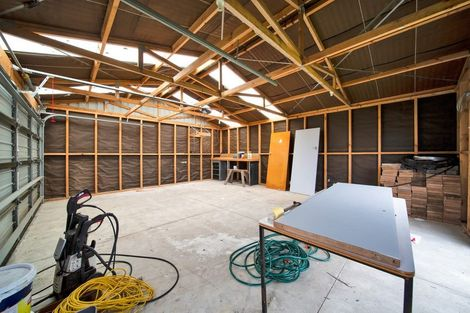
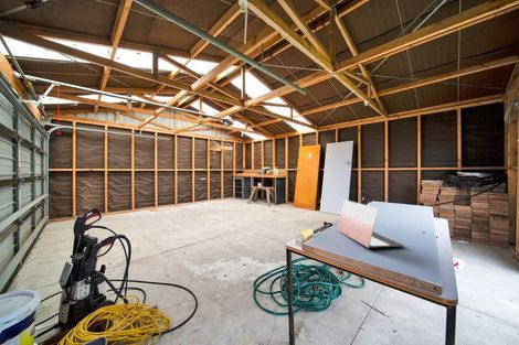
+ laptop (367, 220)
